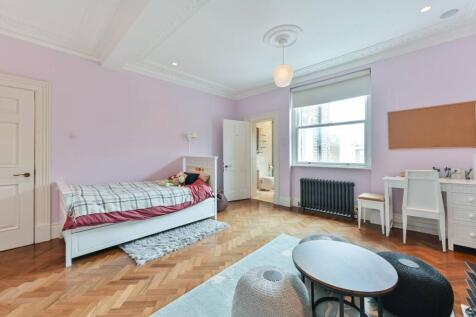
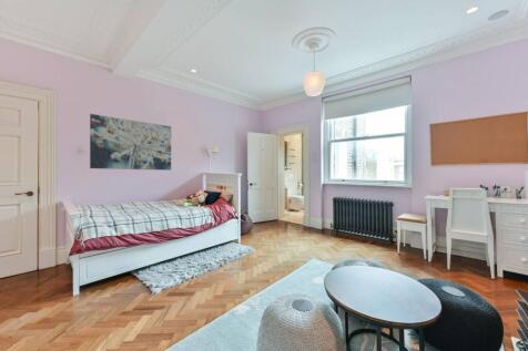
+ wall art (134, 145)
